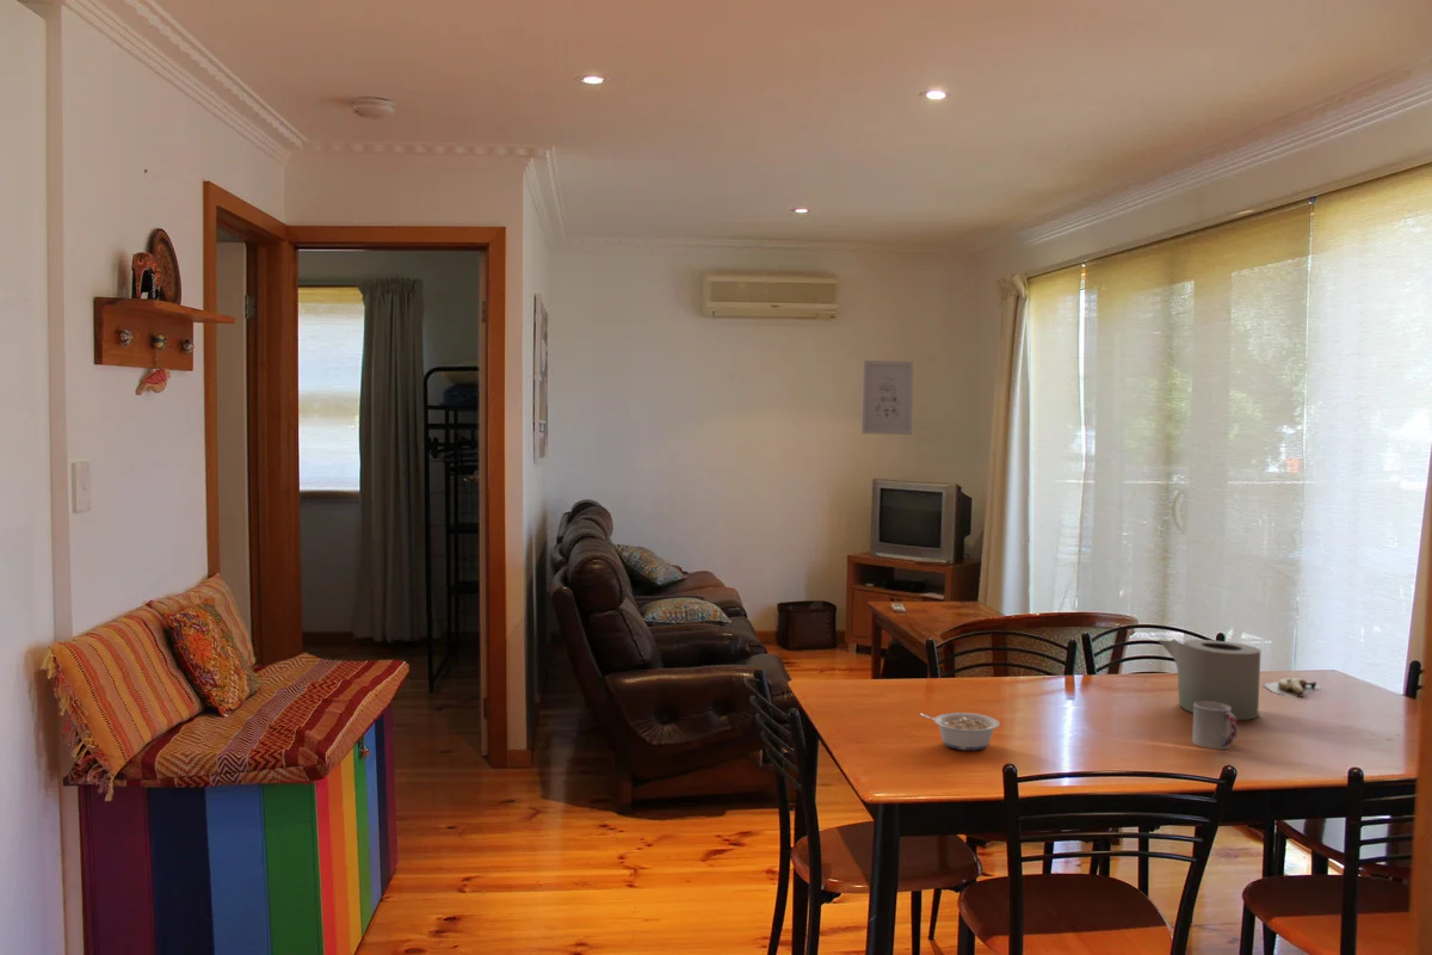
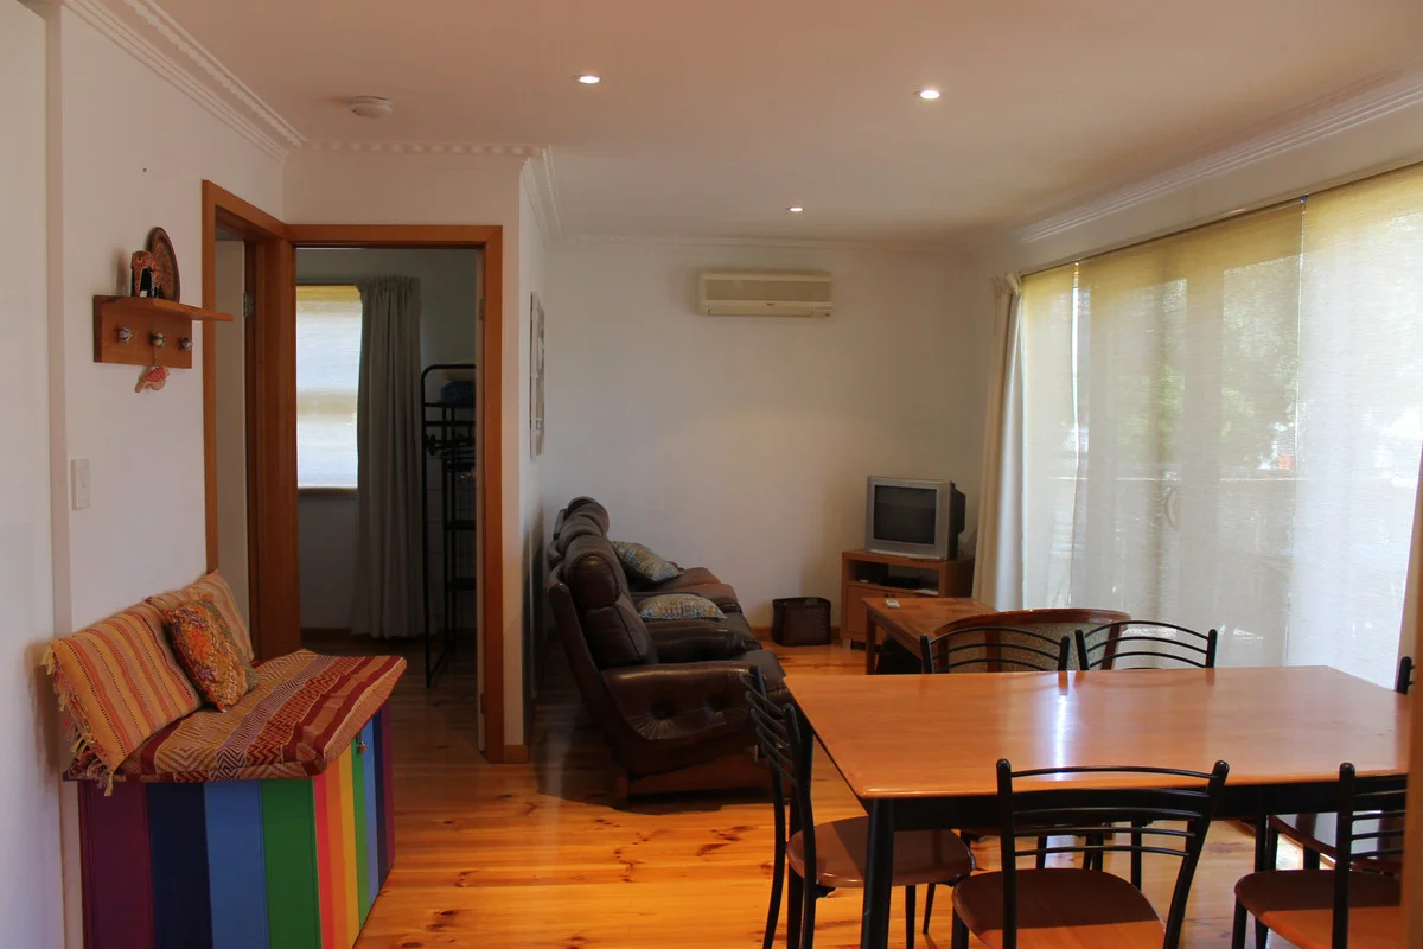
- banana (1300, 685)
- wall art (887, 398)
- legume (963, 729)
- cup (1217, 727)
- toilet paper roll (1205, 673)
